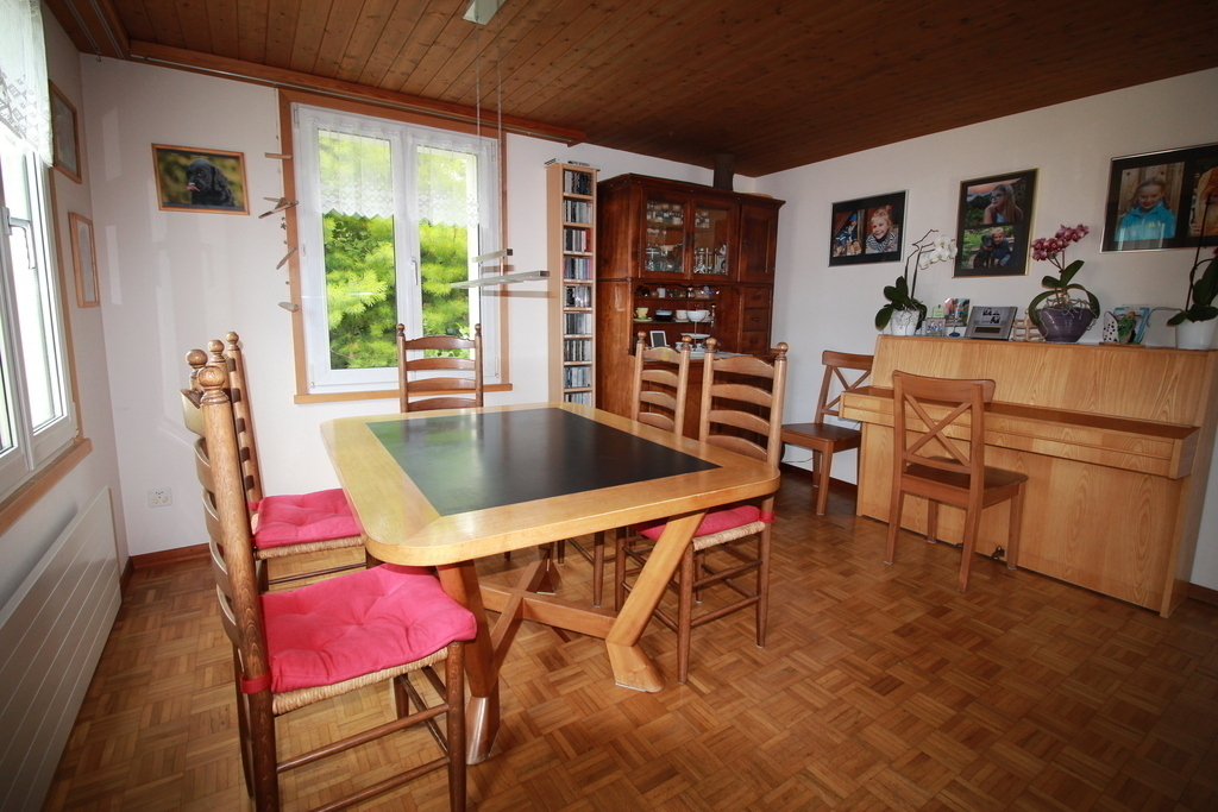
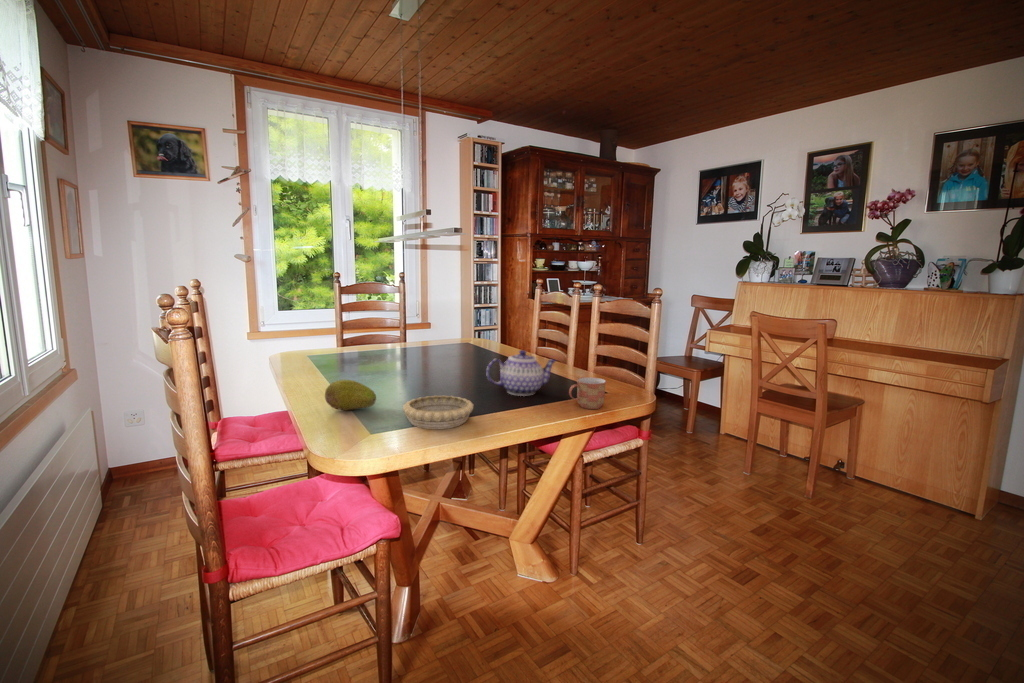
+ fruit (350, 394)
+ mug (587, 393)
+ teapot (521, 371)
+ decorative bowl (438, 411)
